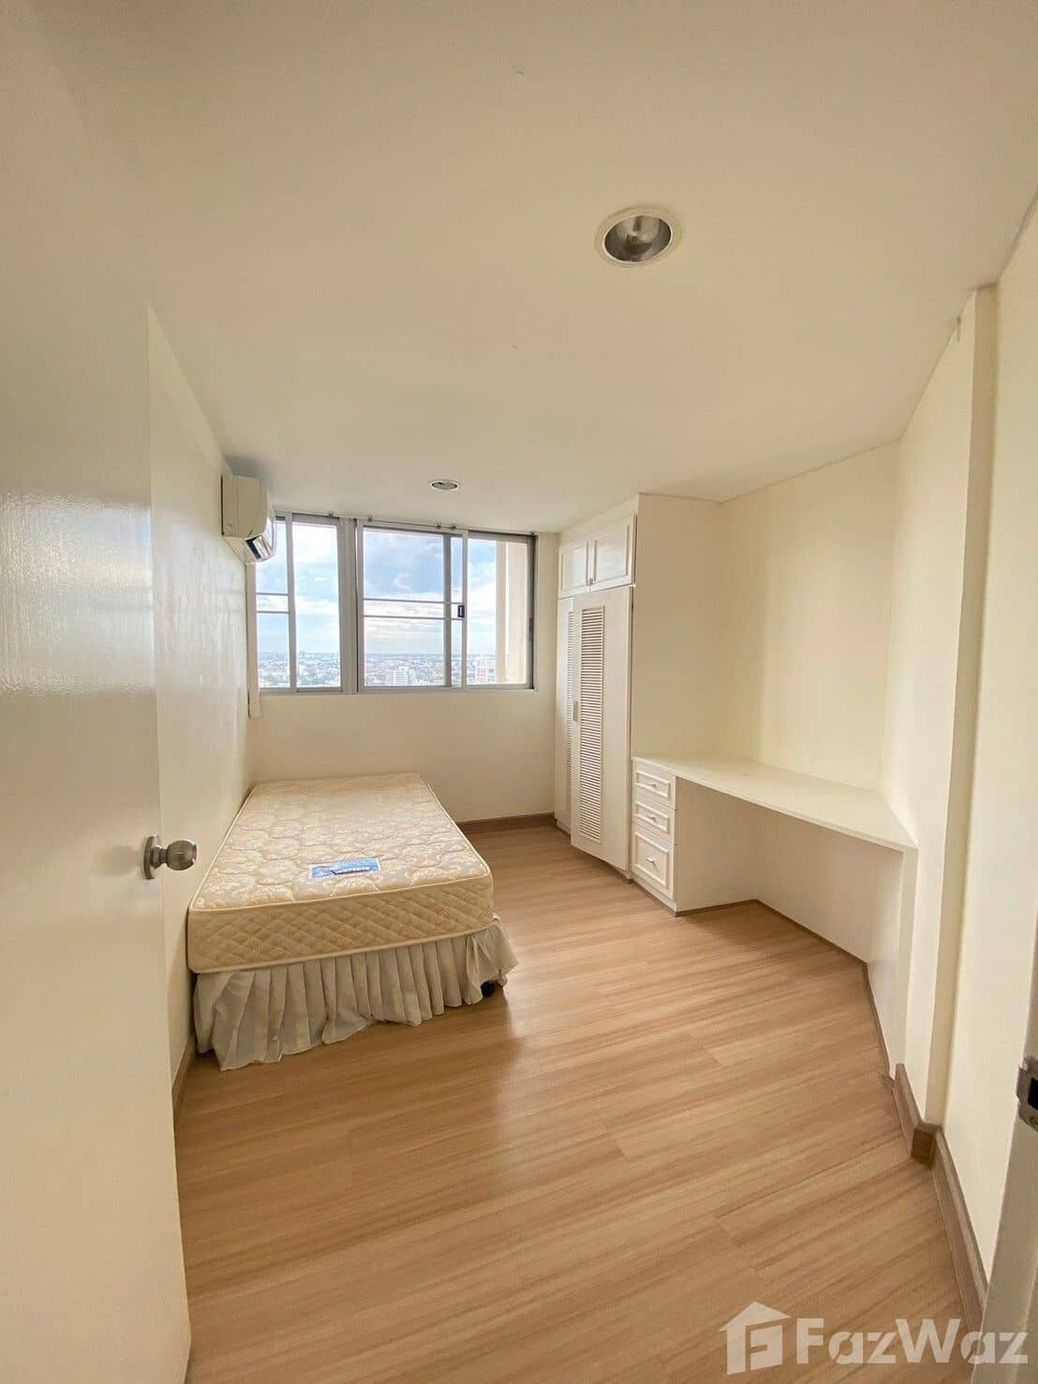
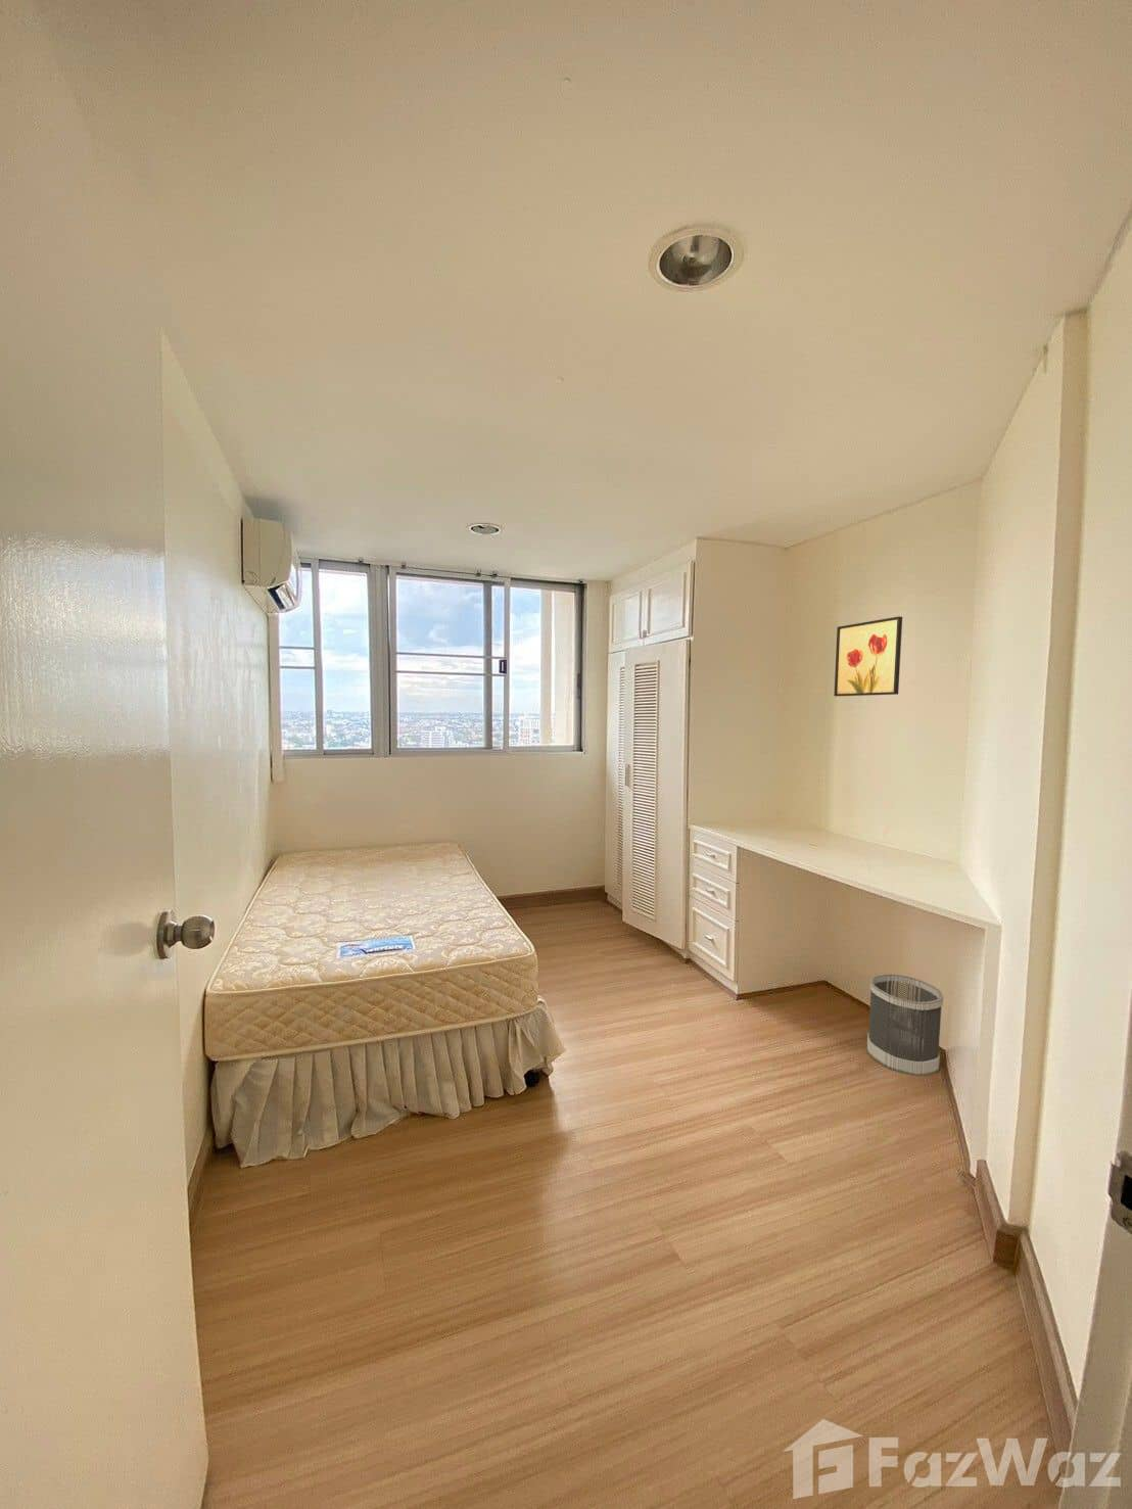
+ wall art (867, 658)
+ wastebasket (904, 1023)
